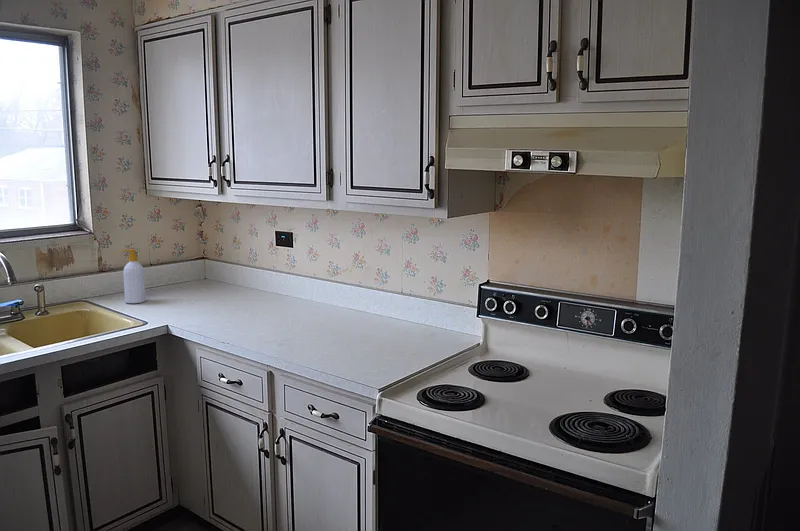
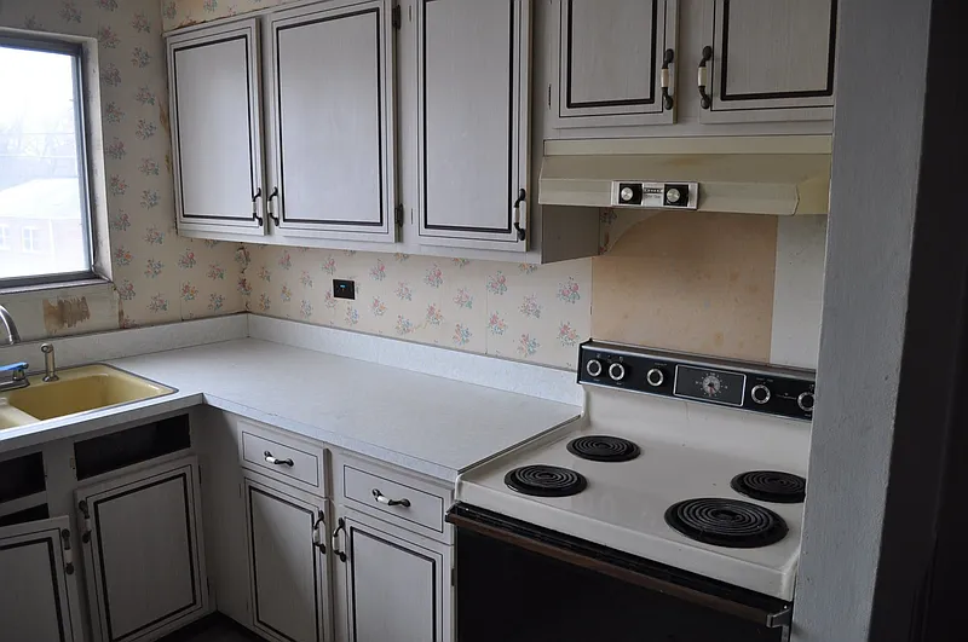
- soap bottle (133, 275)
